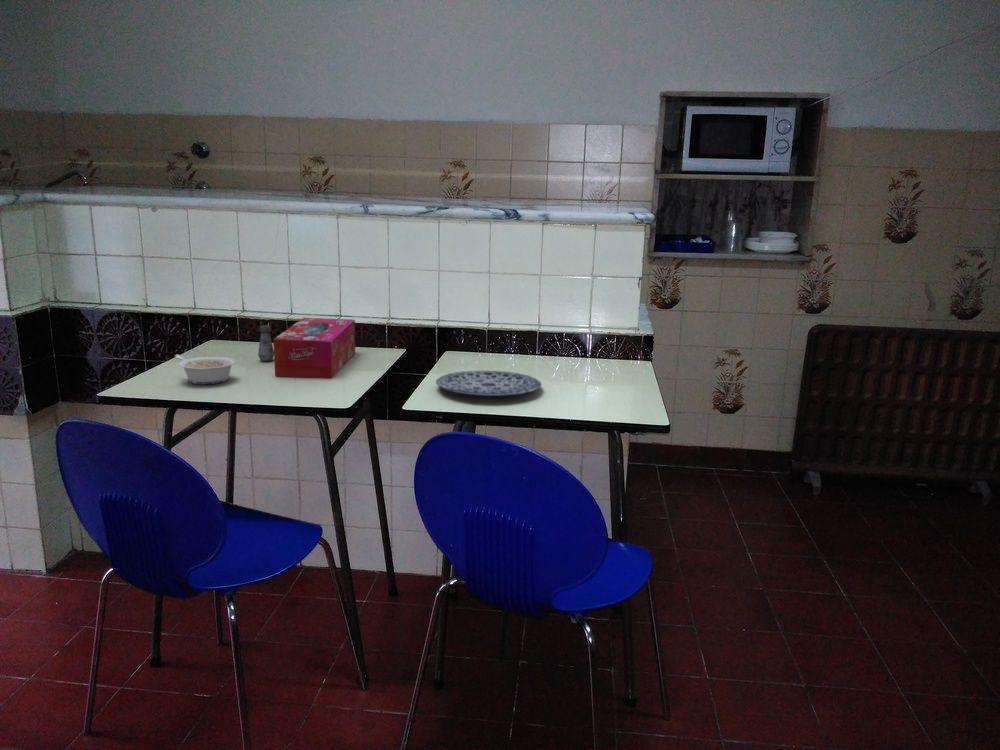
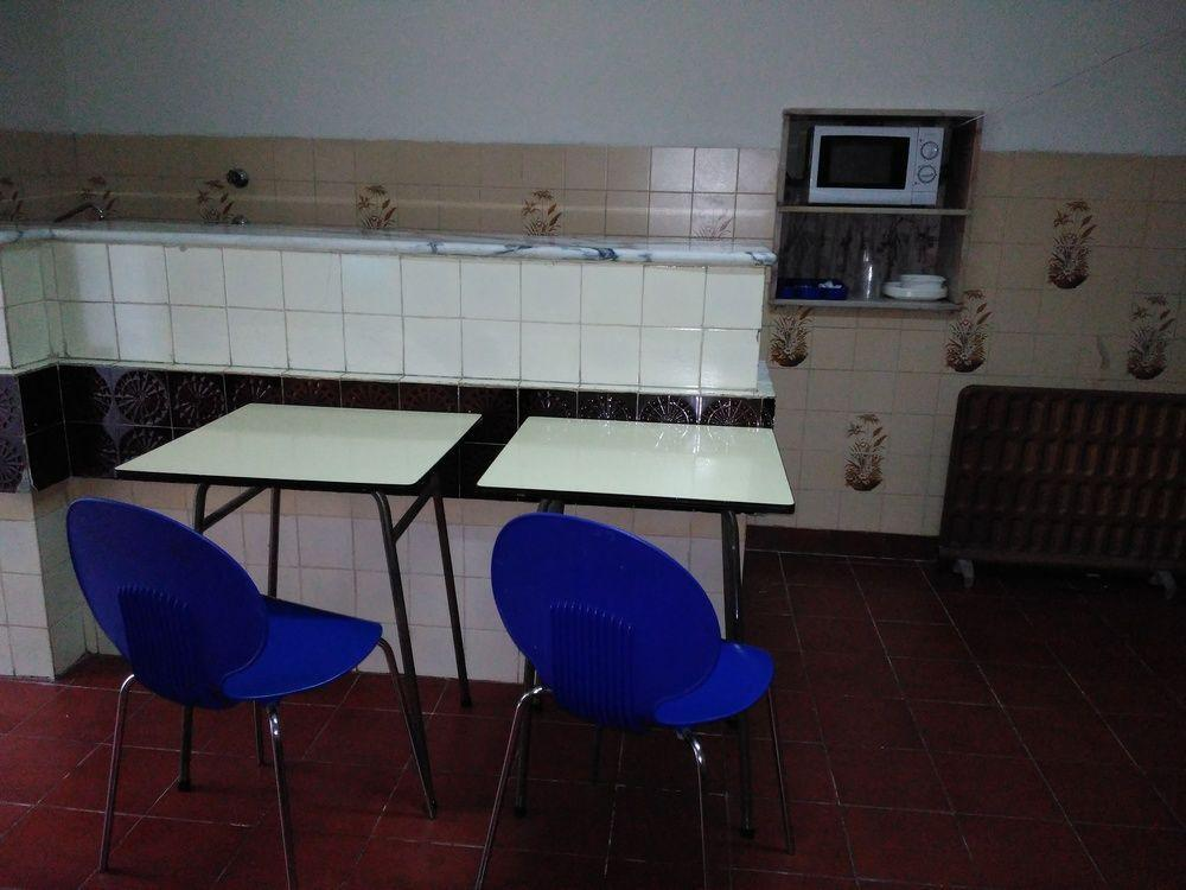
- legume (205, 369)
- salt shaker (265, 342)
- tissue box (316, 346)
- plate (488, 383)
